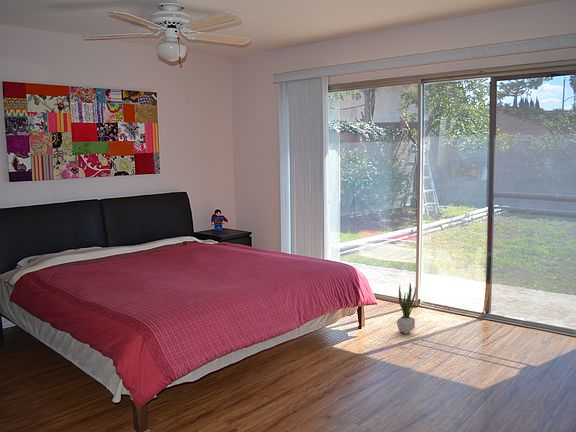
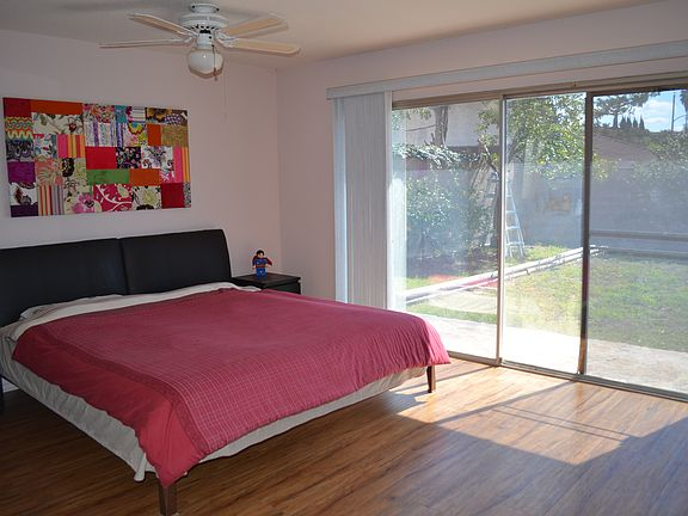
- potted plant (406, 308)
